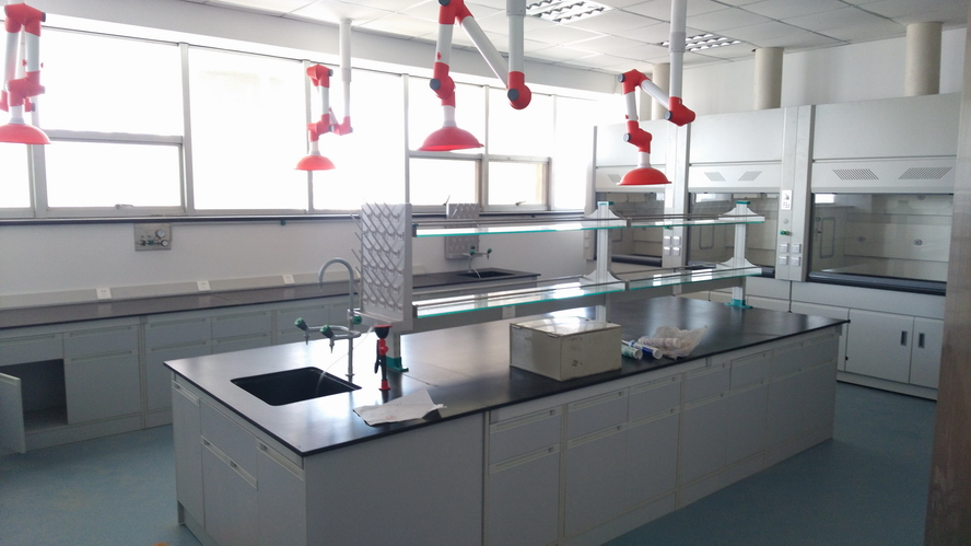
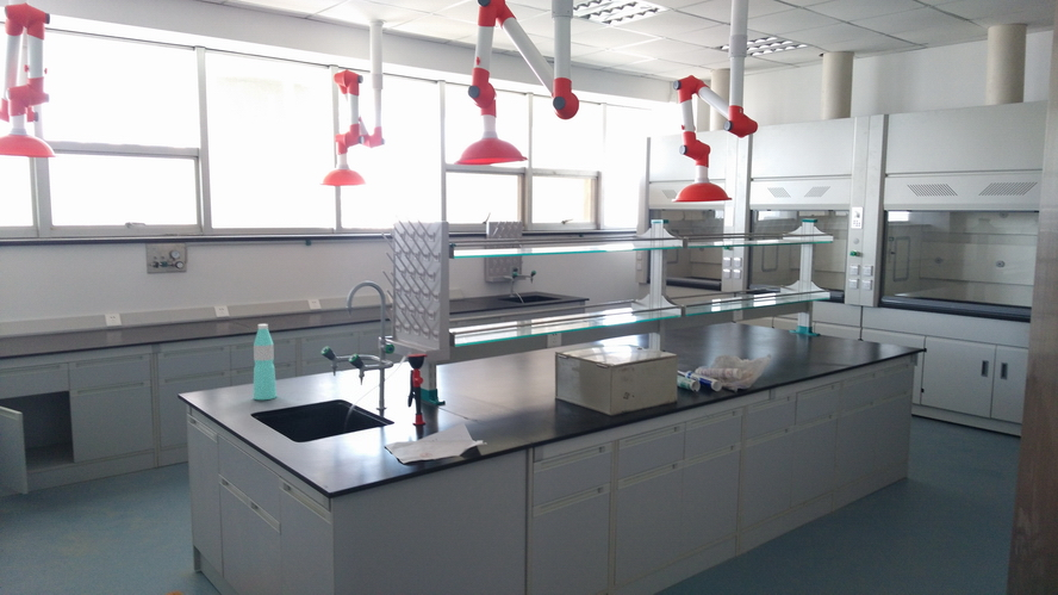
+ water bottle (263, 360)
